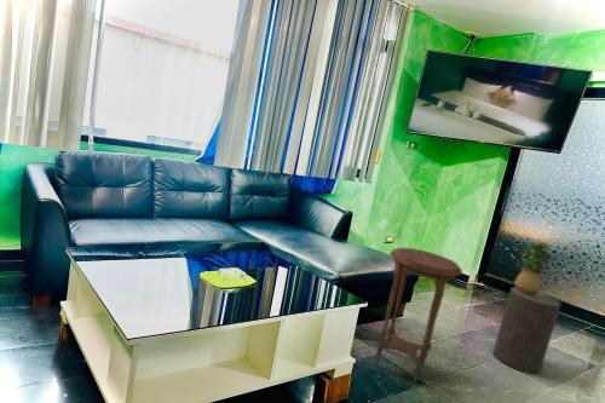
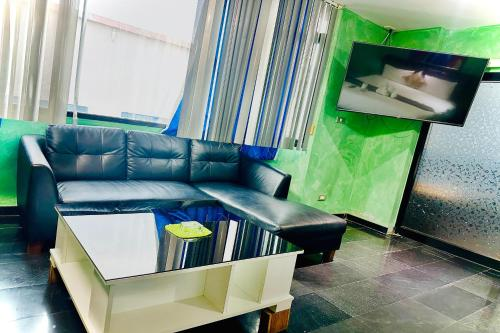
- potted plant (534, 266)
- stool (525, 328)
- side table (398, 306)
